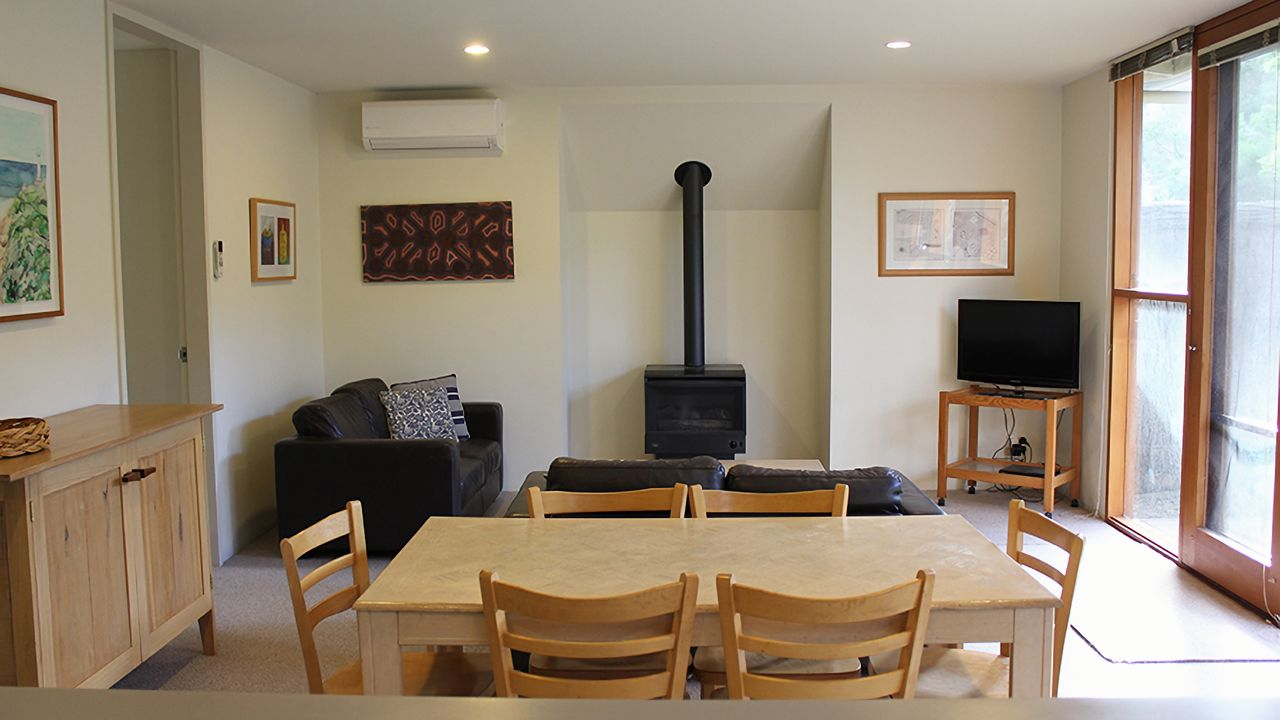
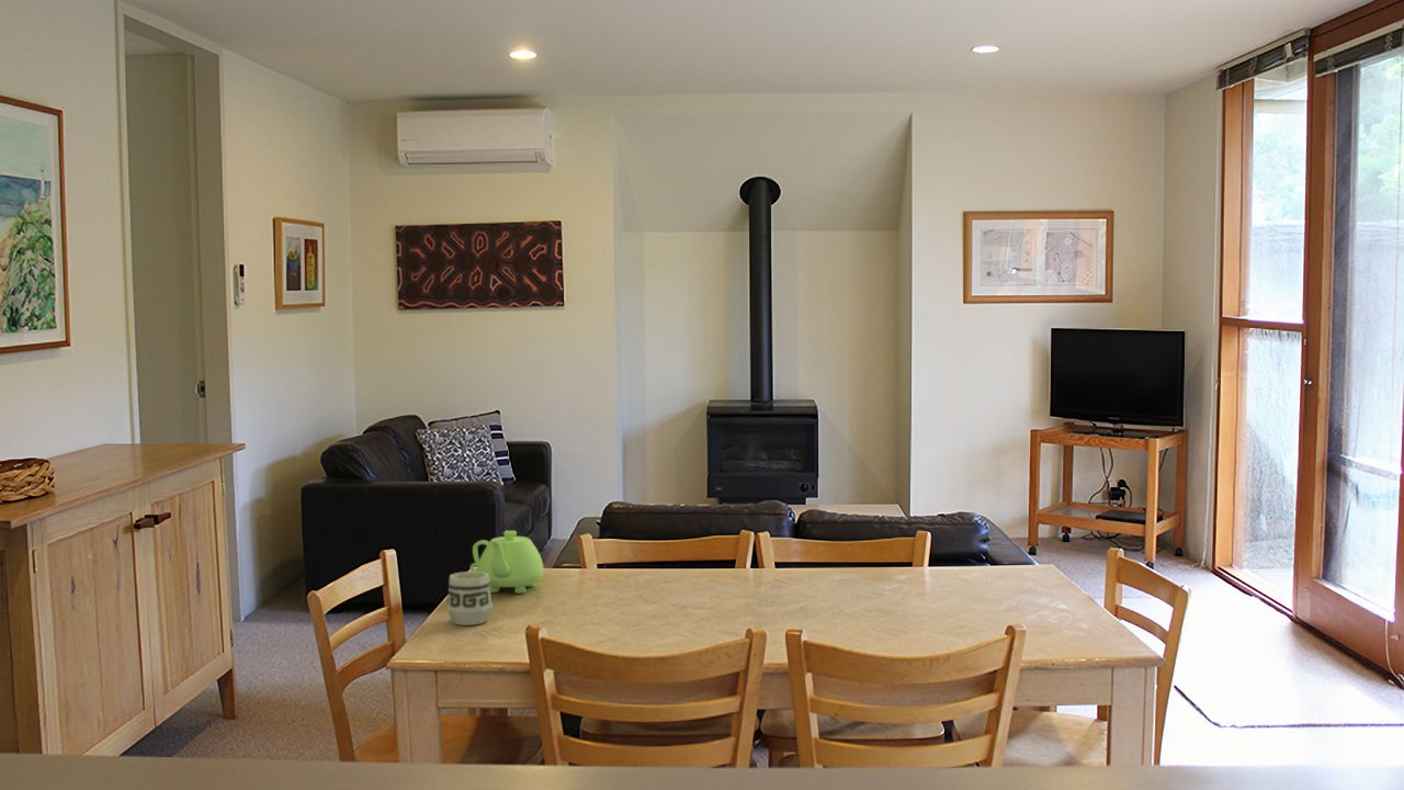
+ teapot (502, 561)
+ cup (469, 598)
